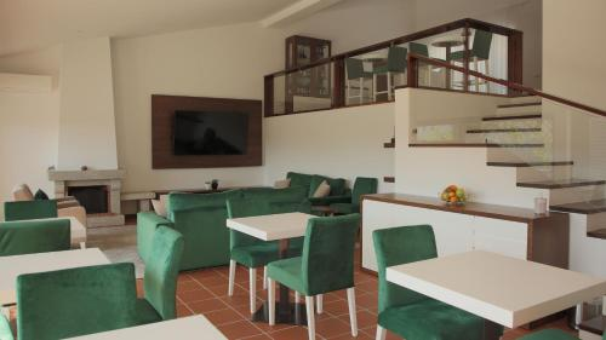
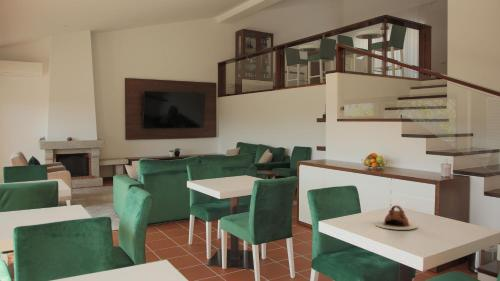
+ teapot (394, 214)
